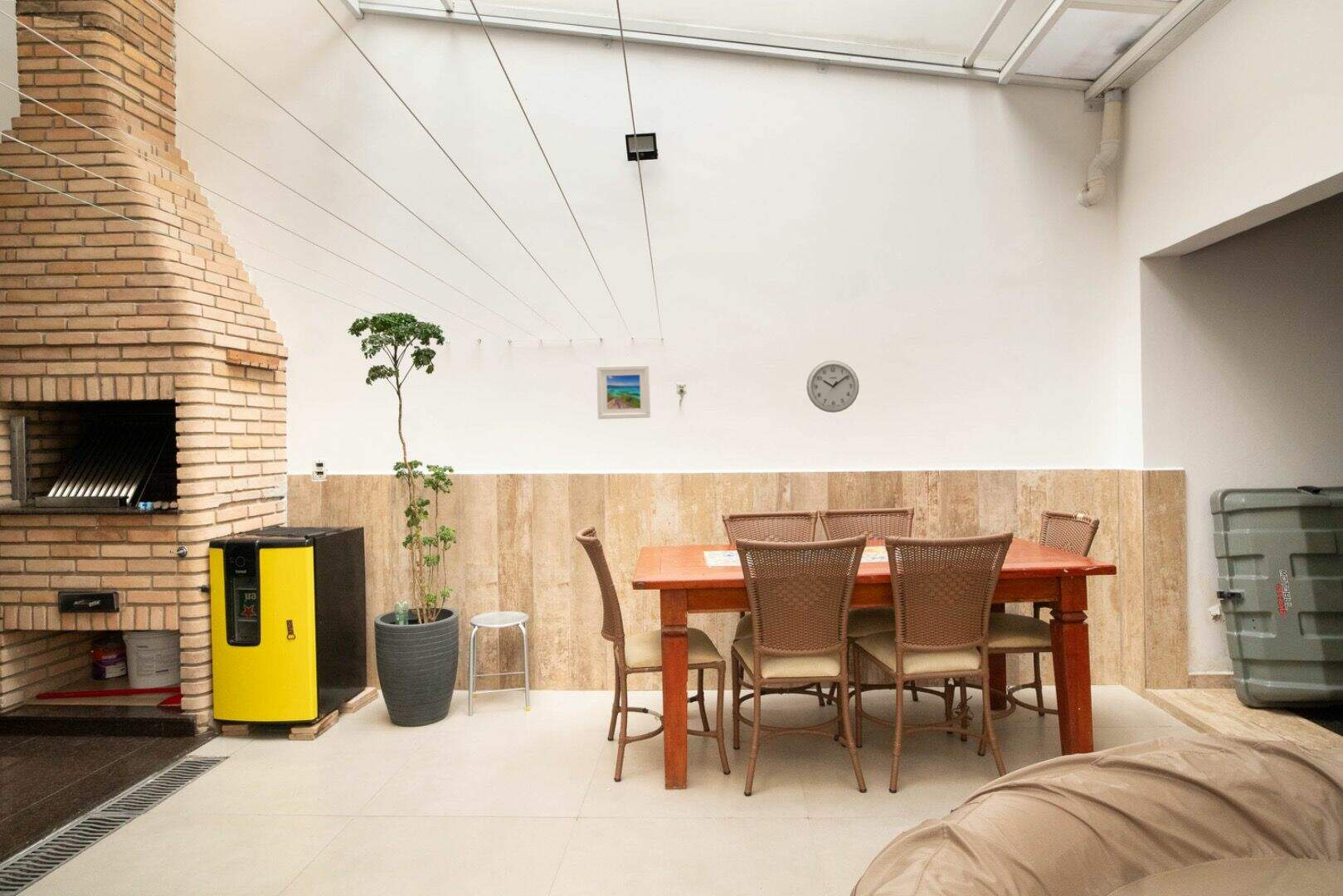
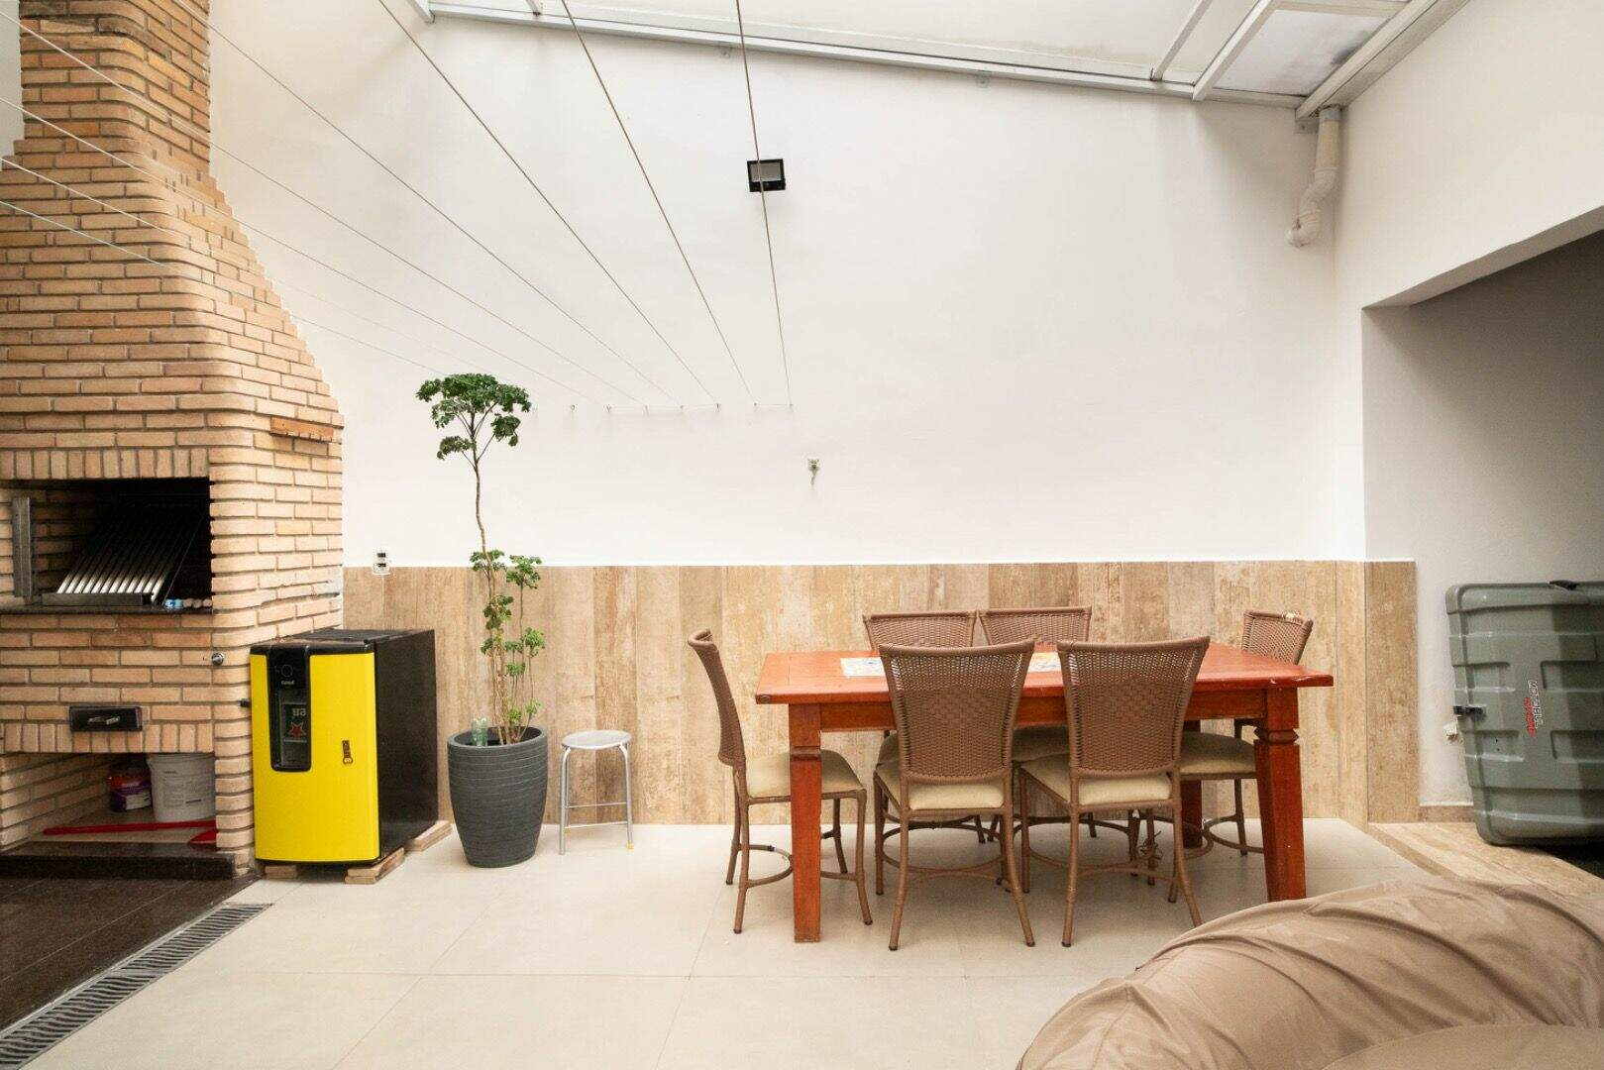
- wall clock (833, 386)
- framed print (623, 392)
